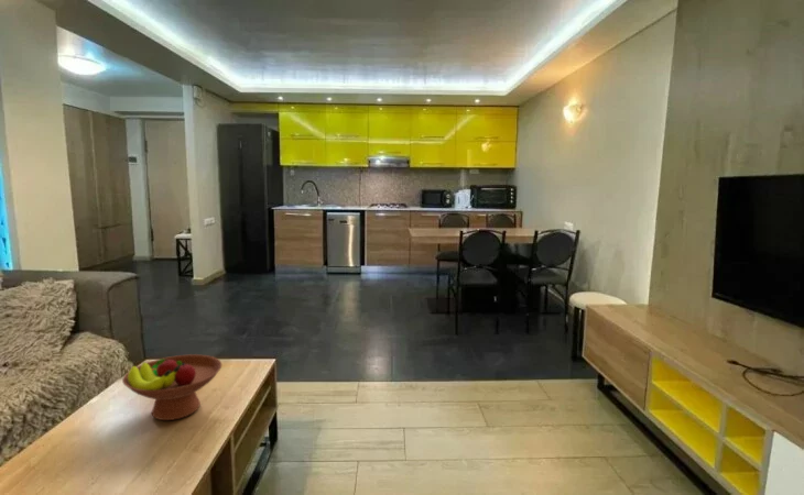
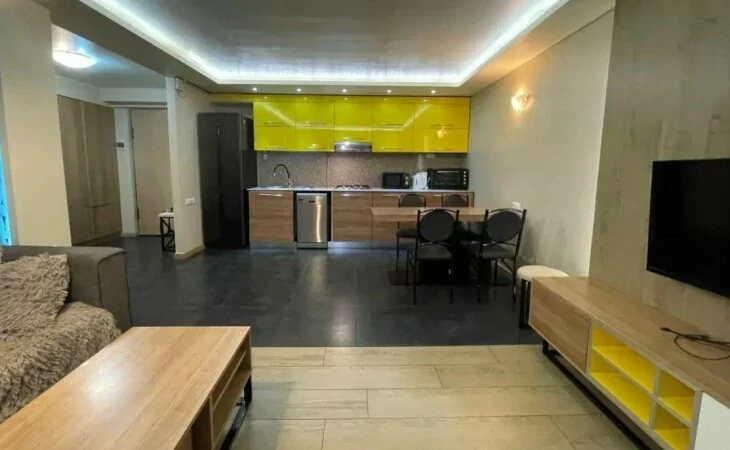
- fruit bowl (175, 383)
